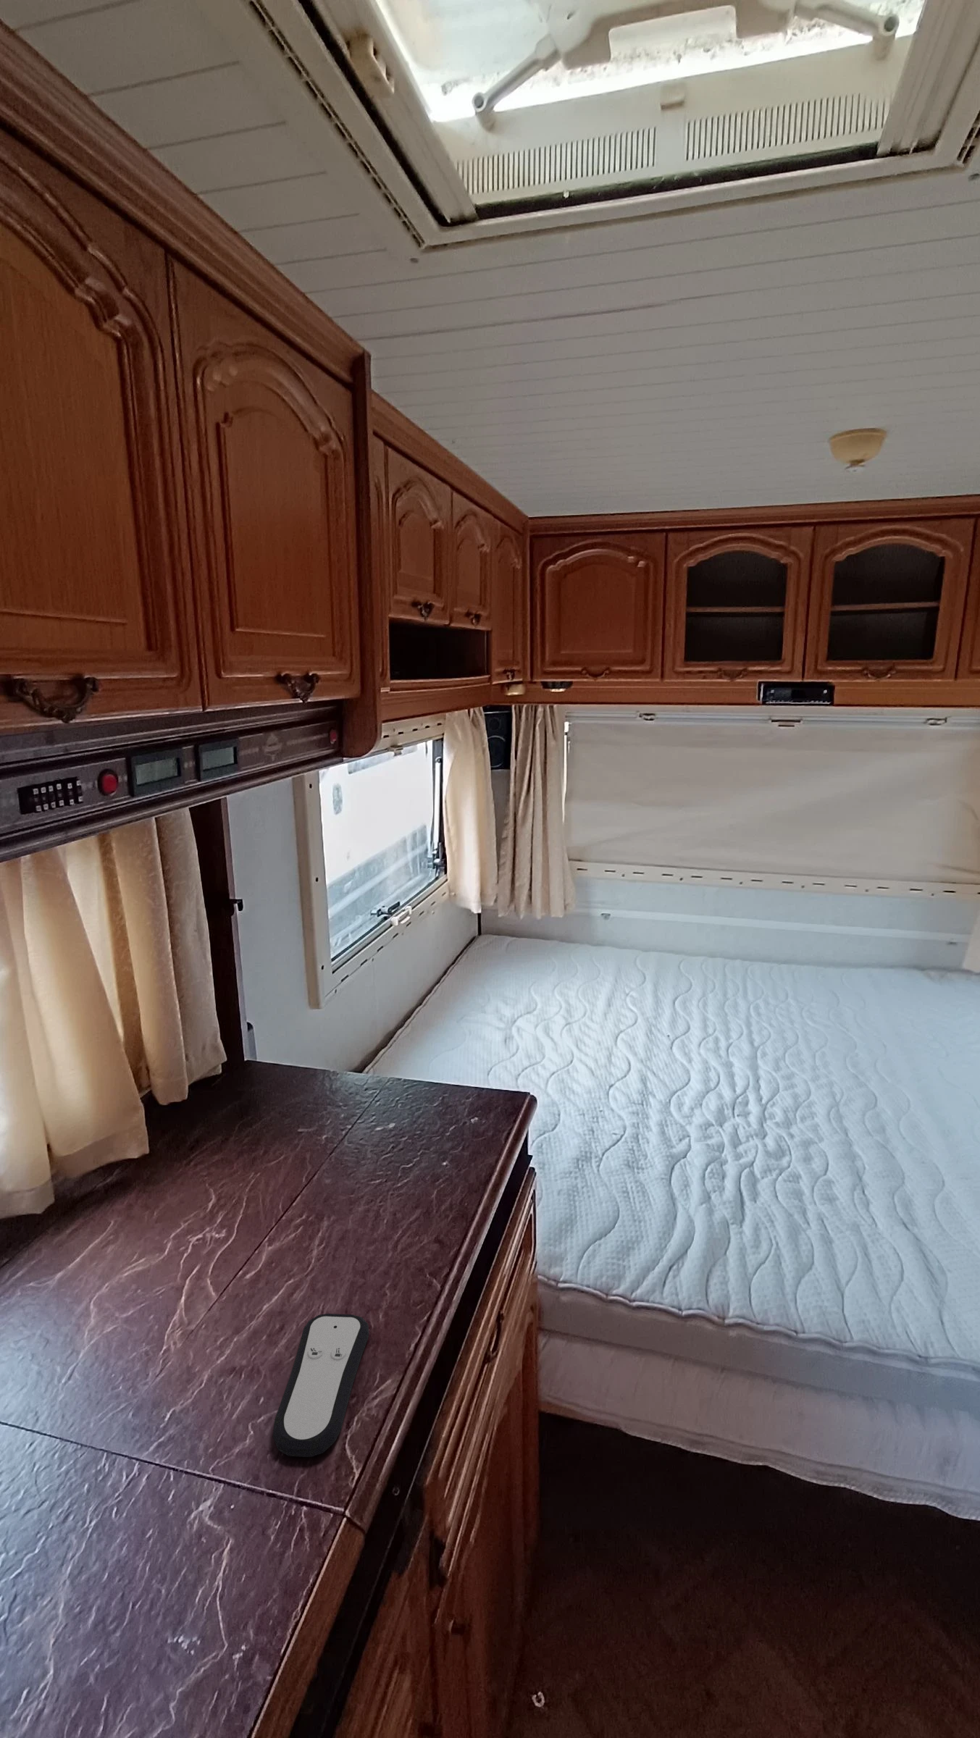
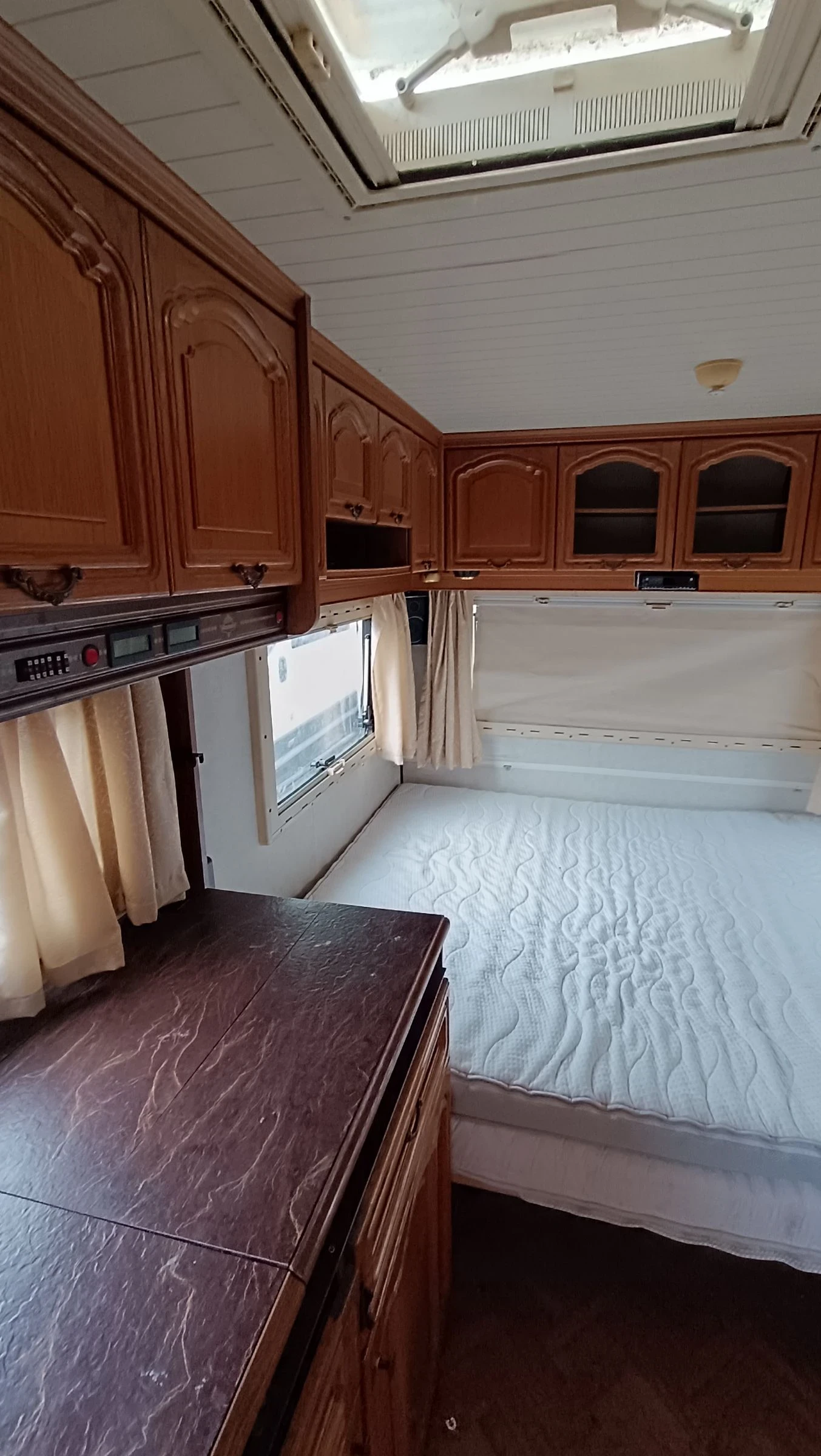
- remote control (321, 1378)
